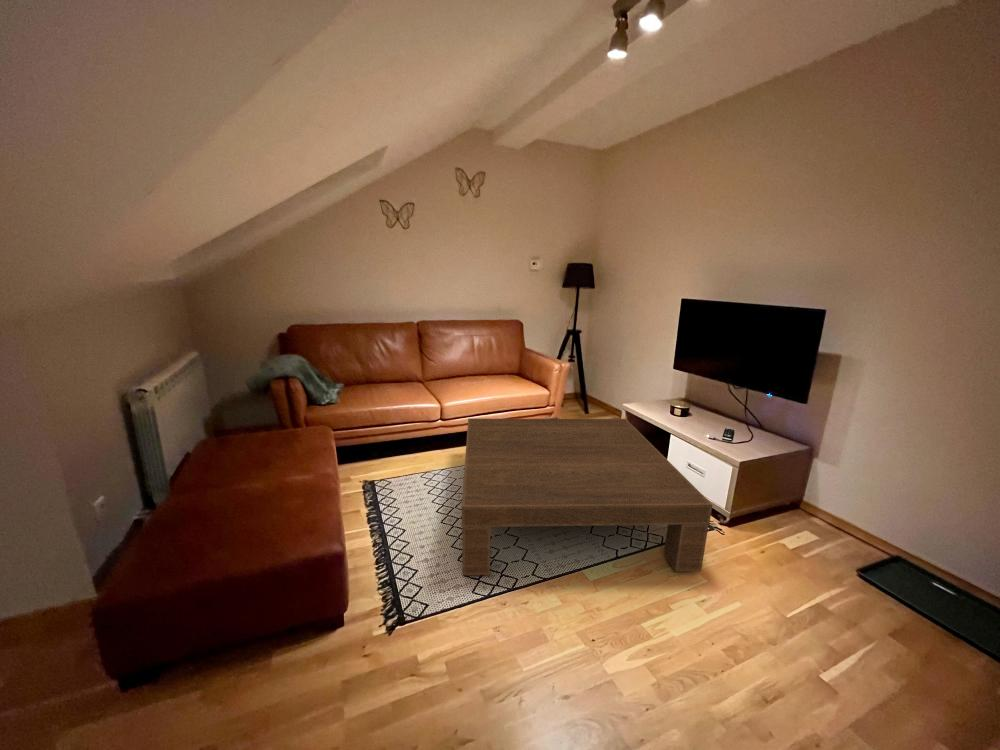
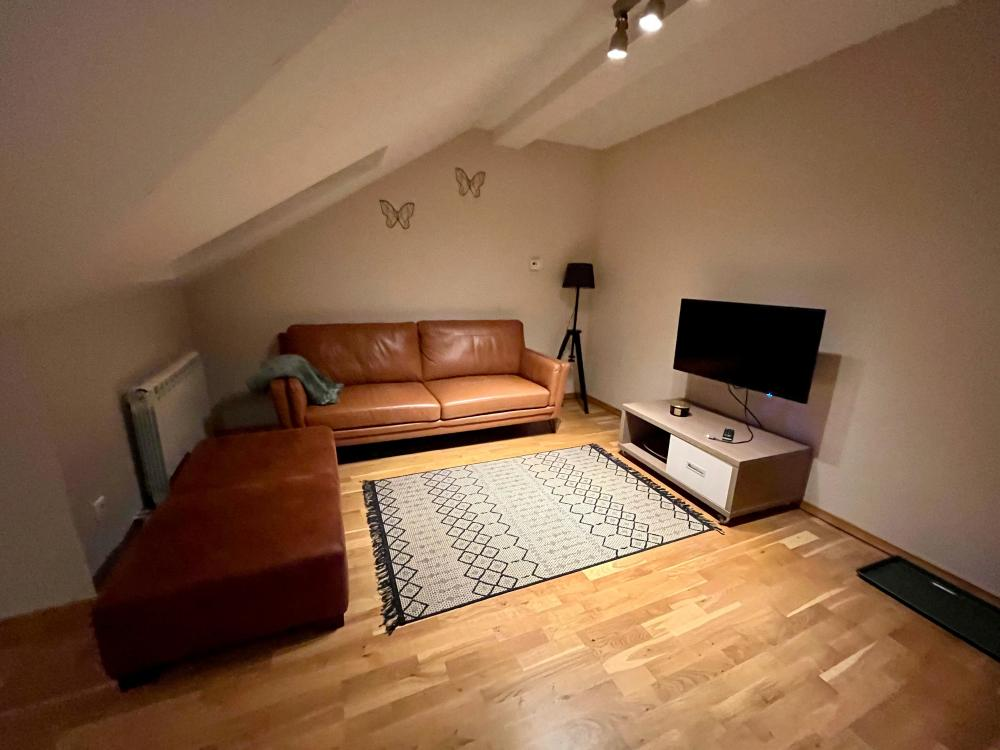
- coffee table (562, 479)
